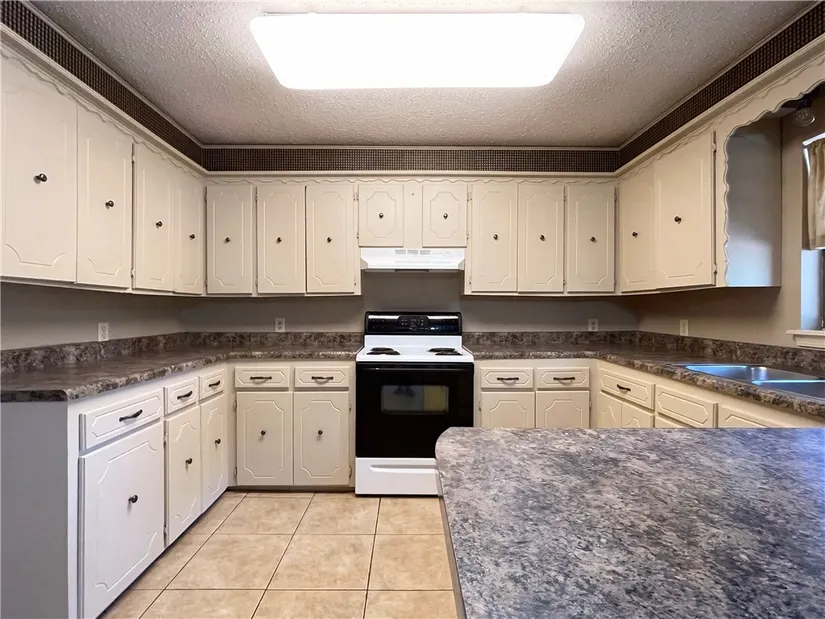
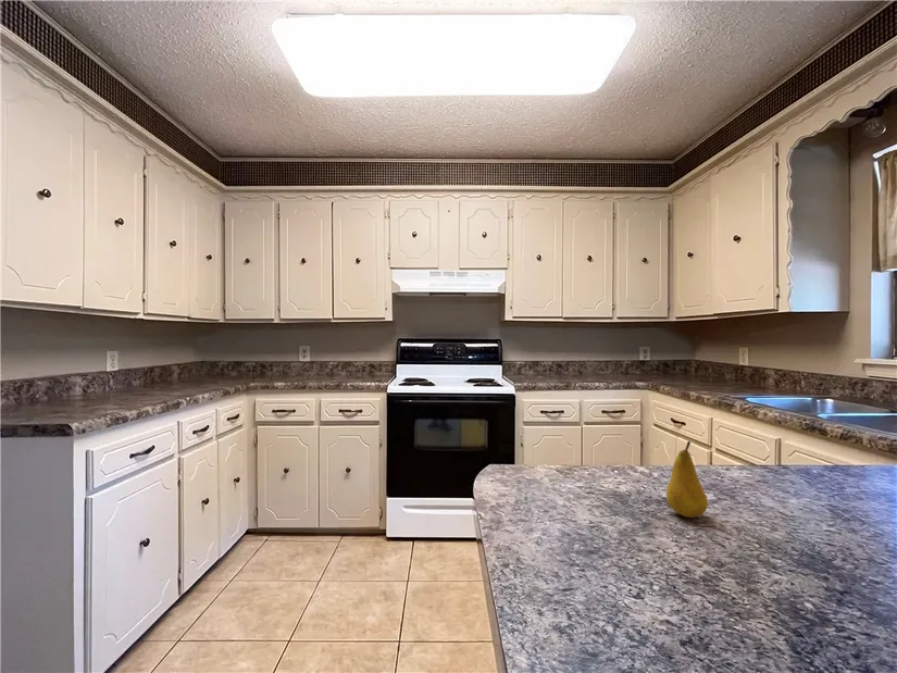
+ fruit (686, 477)
